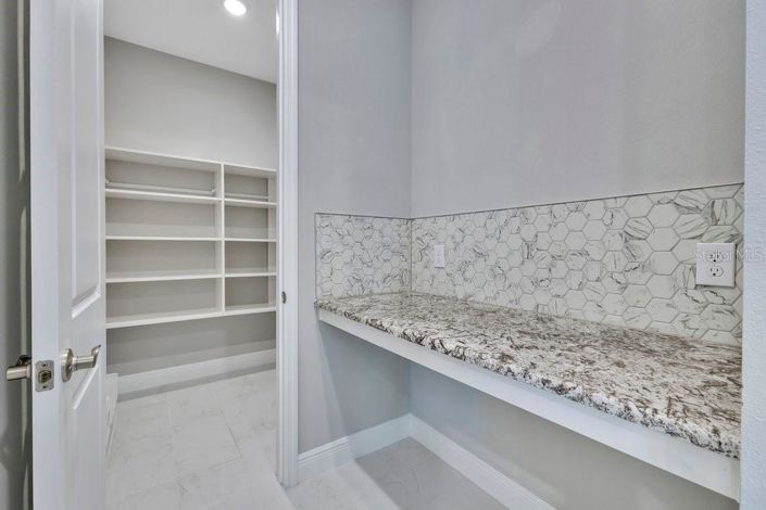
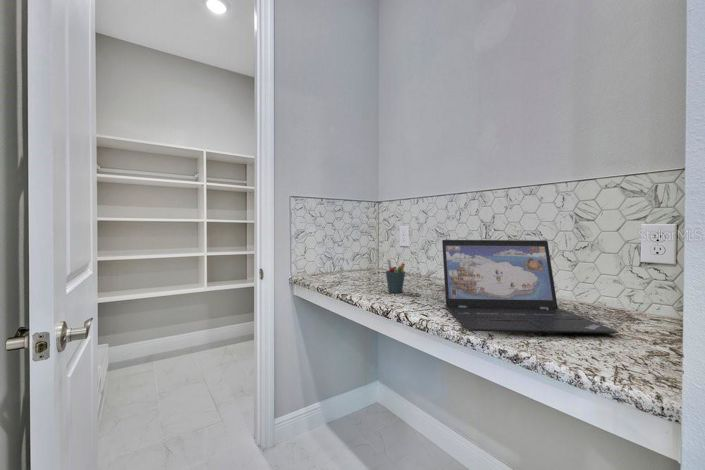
+ pen holder (395, 276)
+ laptop (514, 279)
